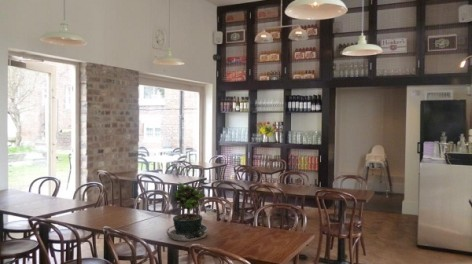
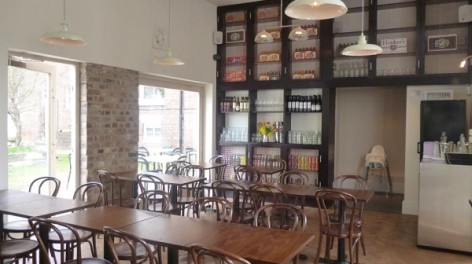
- potted plant (188, 208)
